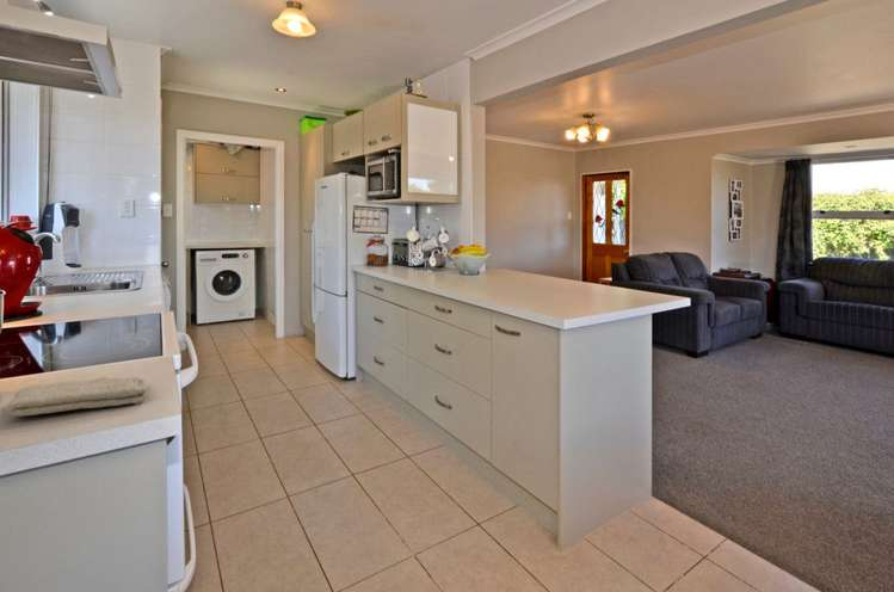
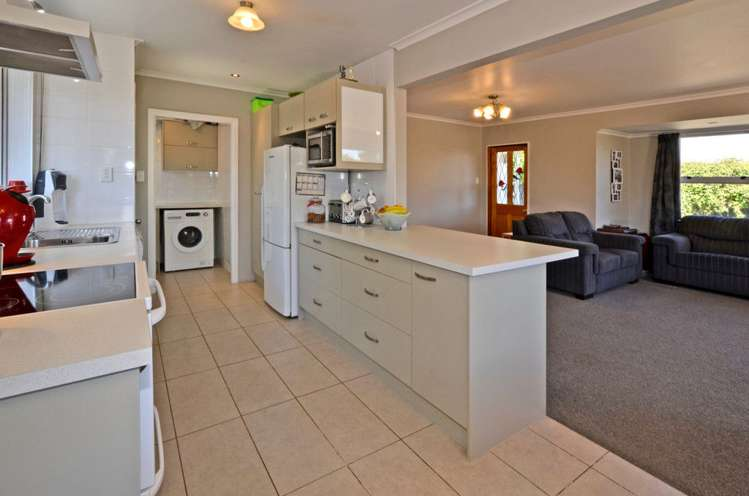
- washcloth (82, 393)
